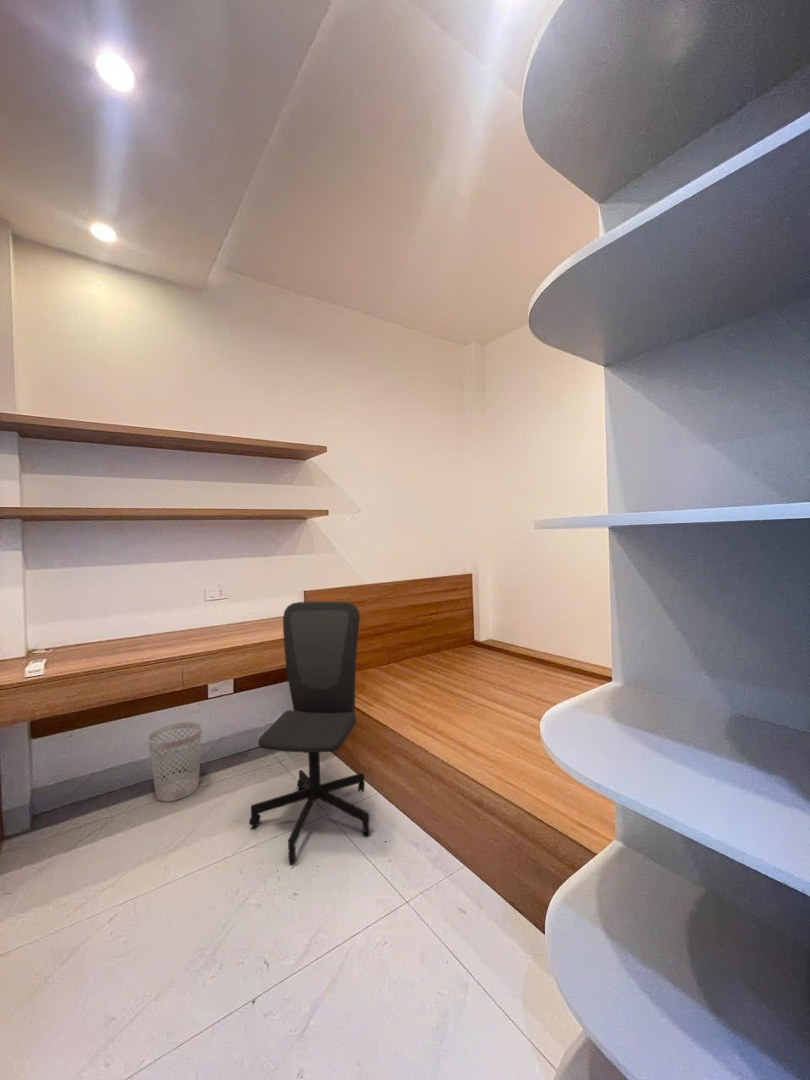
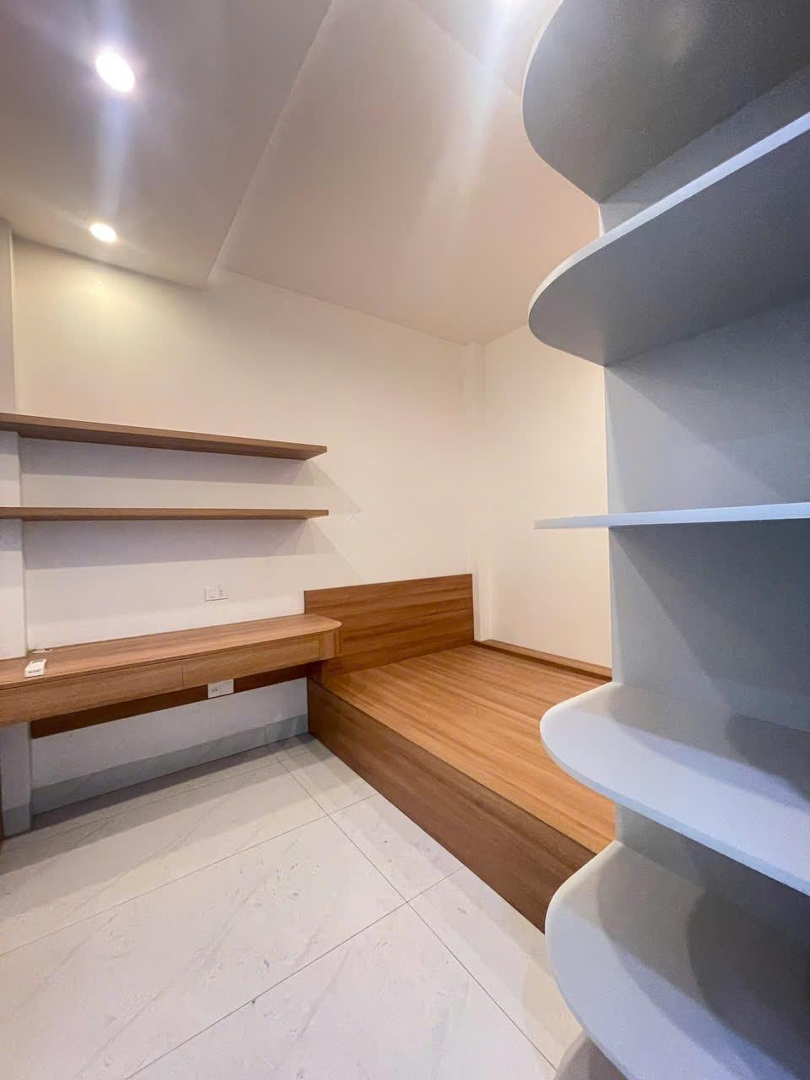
- wastebasket (176, 761)
- office chair (313, 710)
